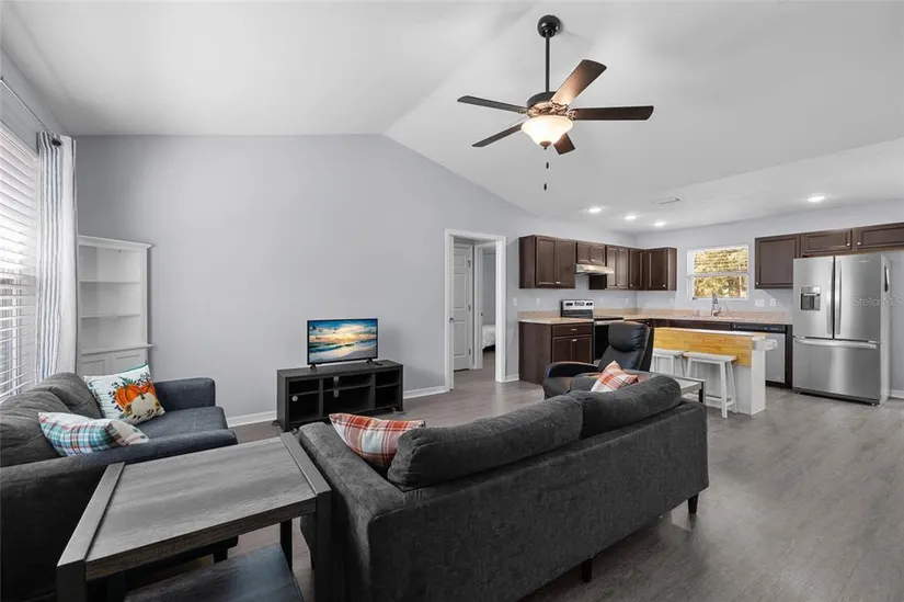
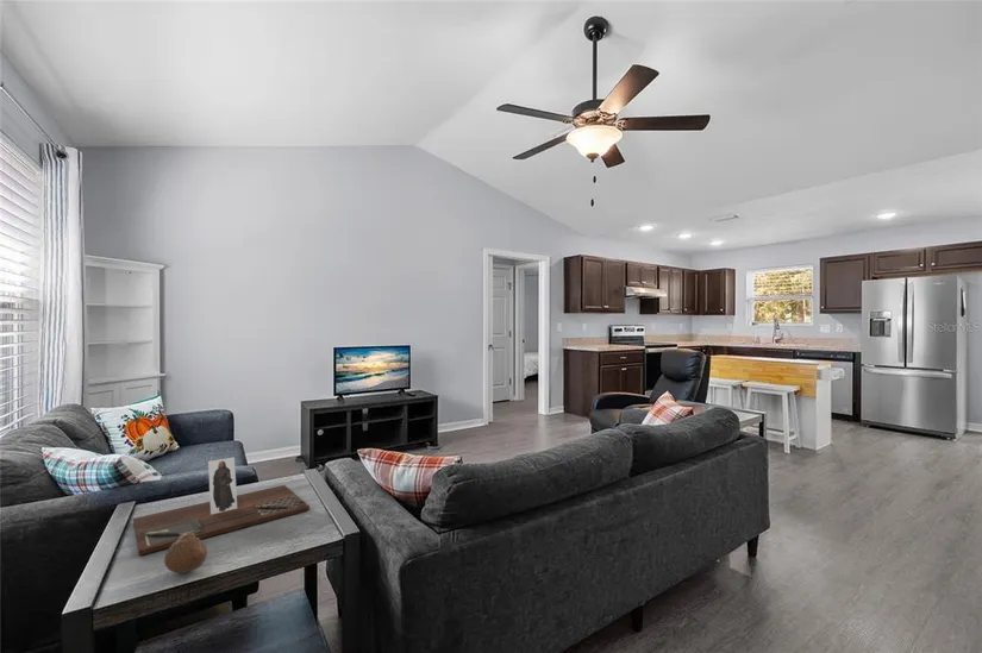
+ fruit (186, 554)
+ decorative tray (224, 489)
